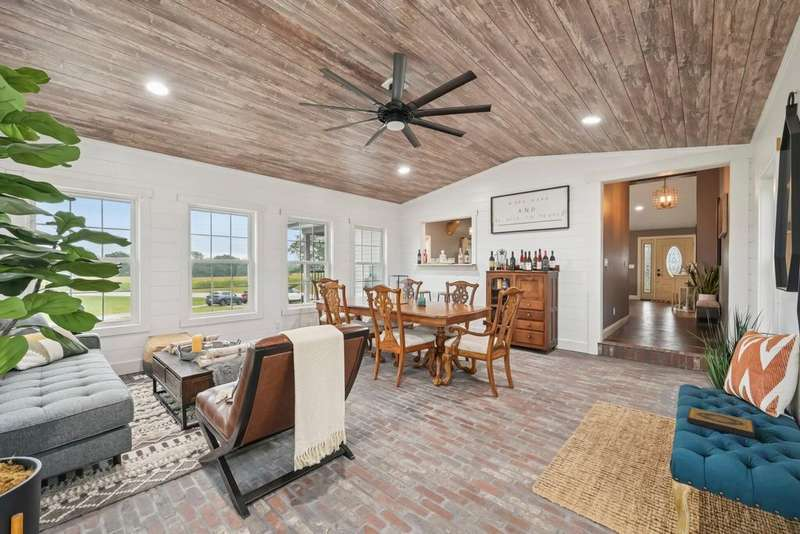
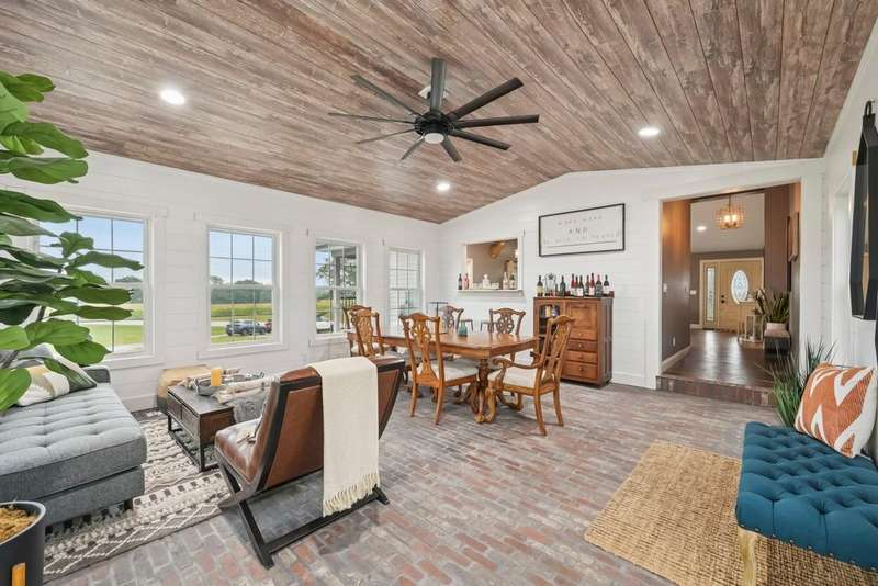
- hardback book (719, 421)
